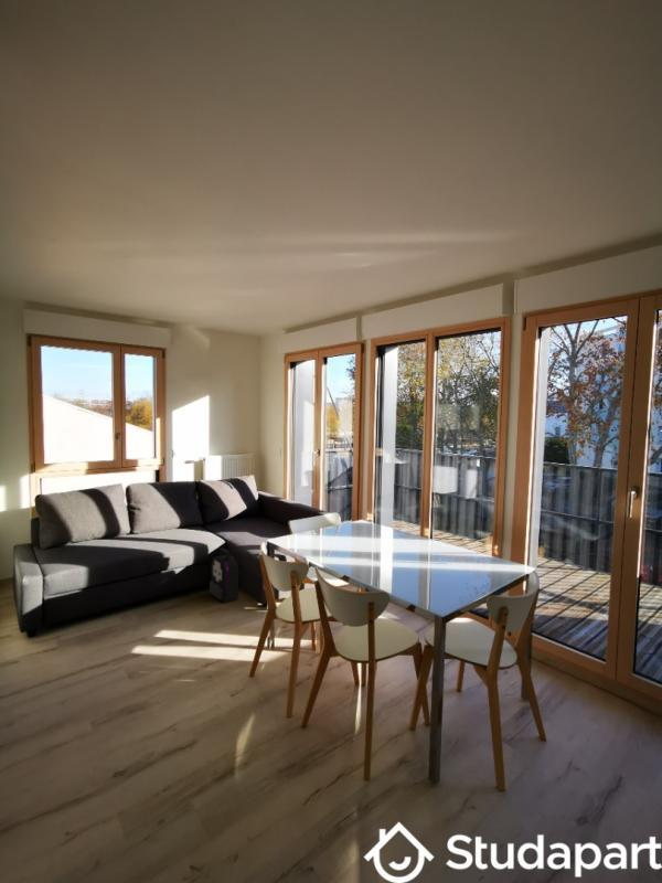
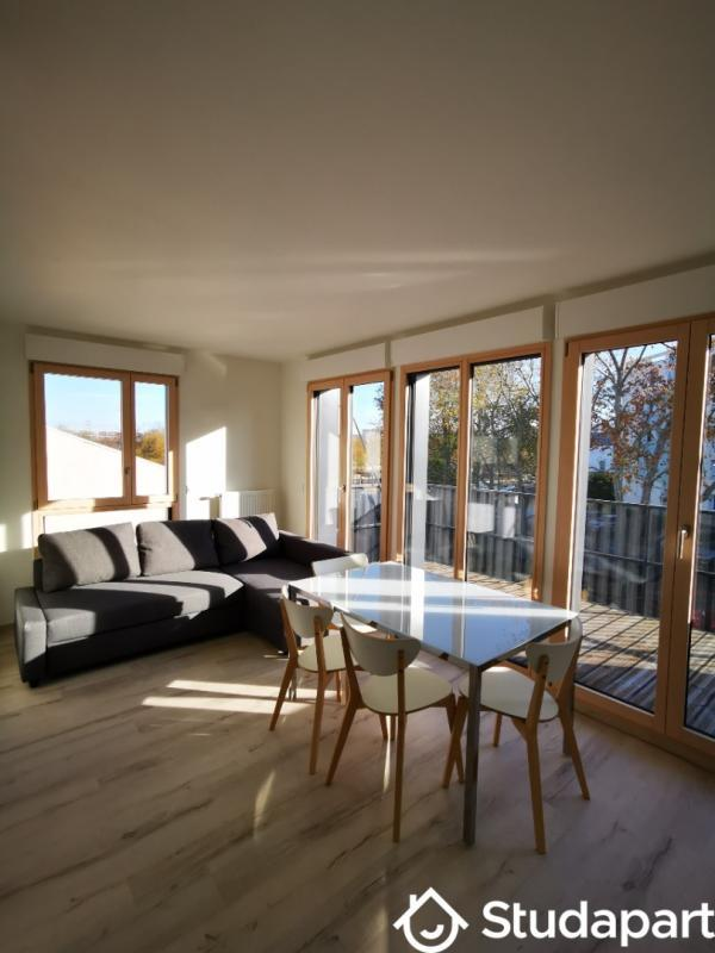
- backpack (225, 573)
